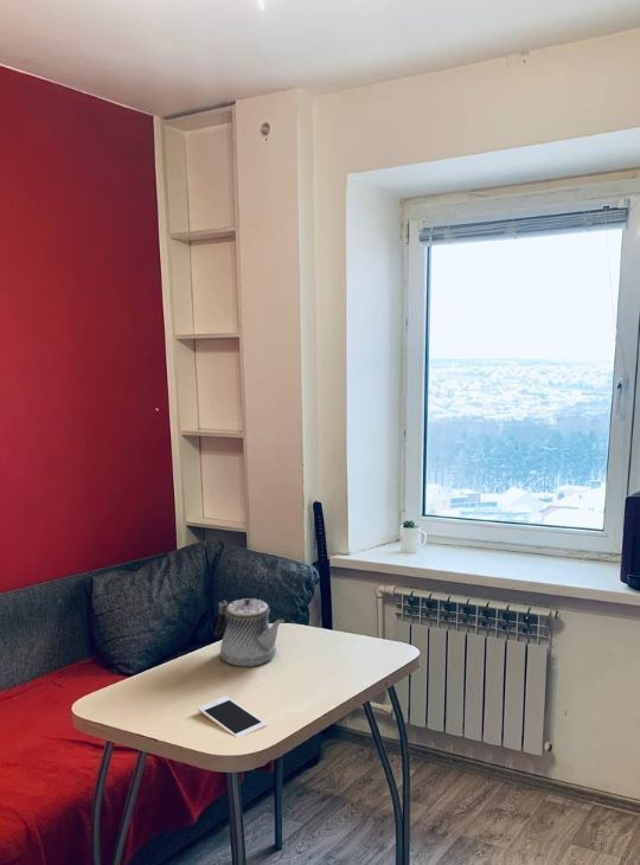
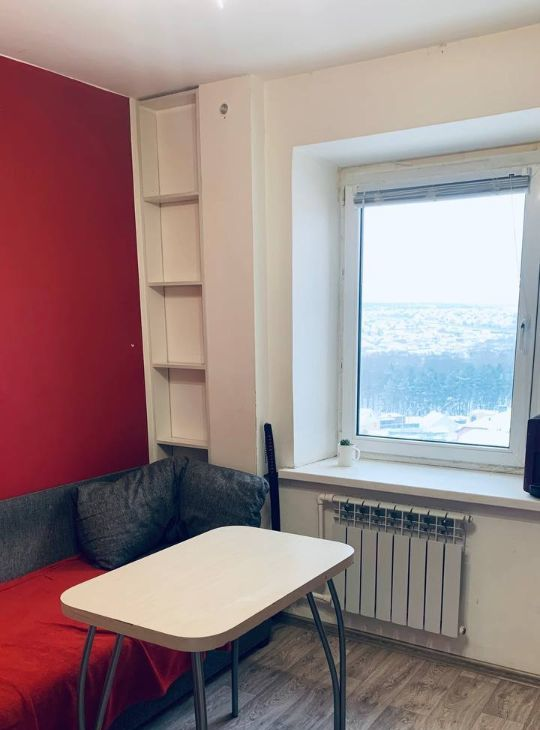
- teapot (248, 628)
- cell phone (231, 717)
